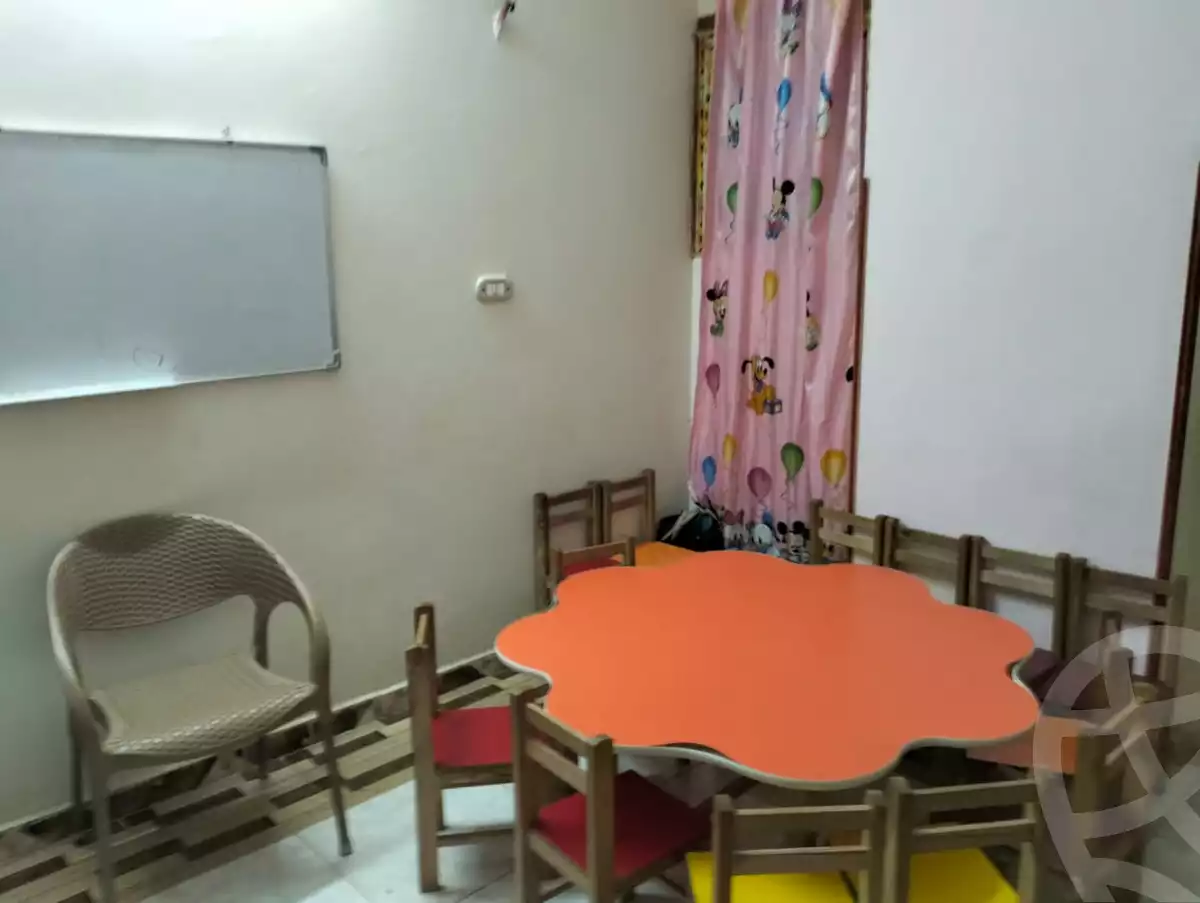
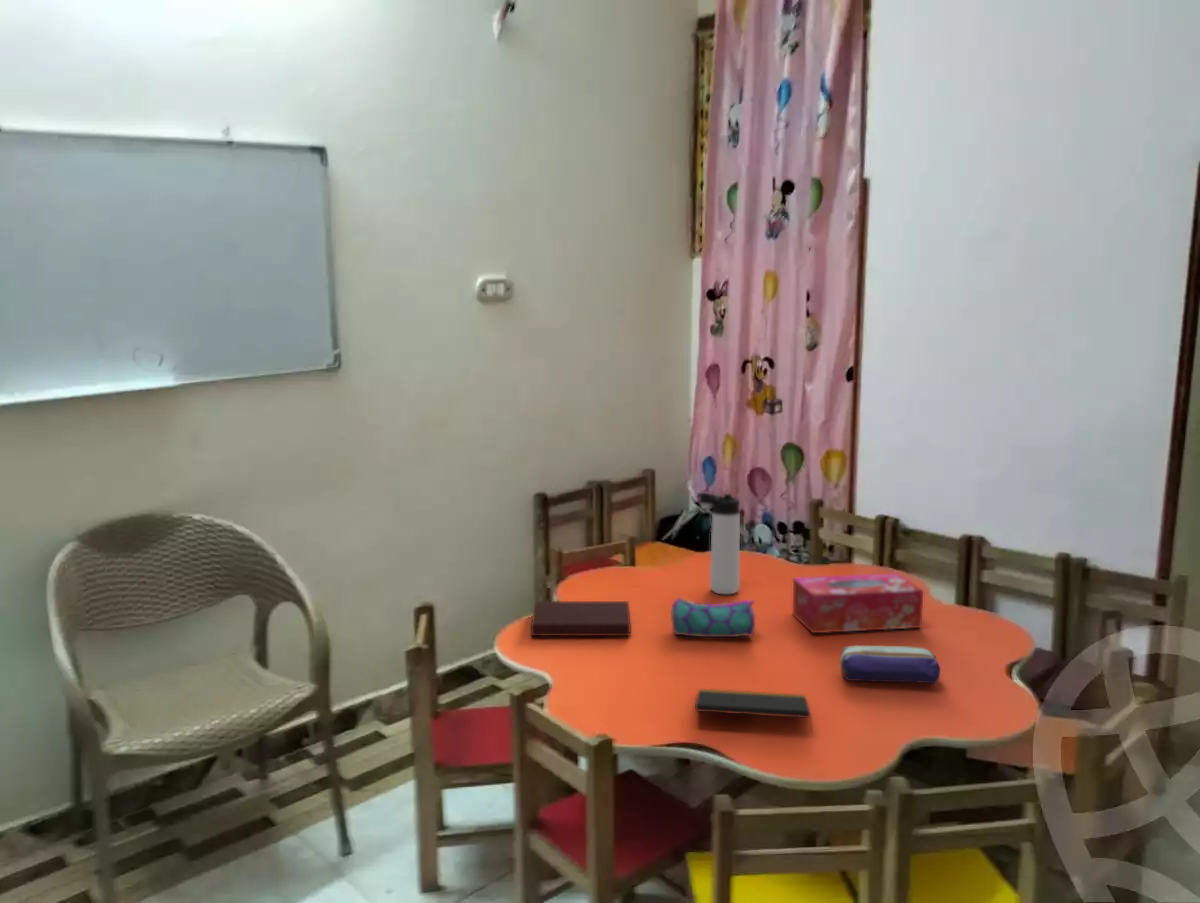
+ notepad (751, 702)
+ pencil case (712, 617)
+ pencil case (890, 664)
+ thermos bottle (718, 542)
+ tissue box (856, 602)
+ notebook (581, 618)
